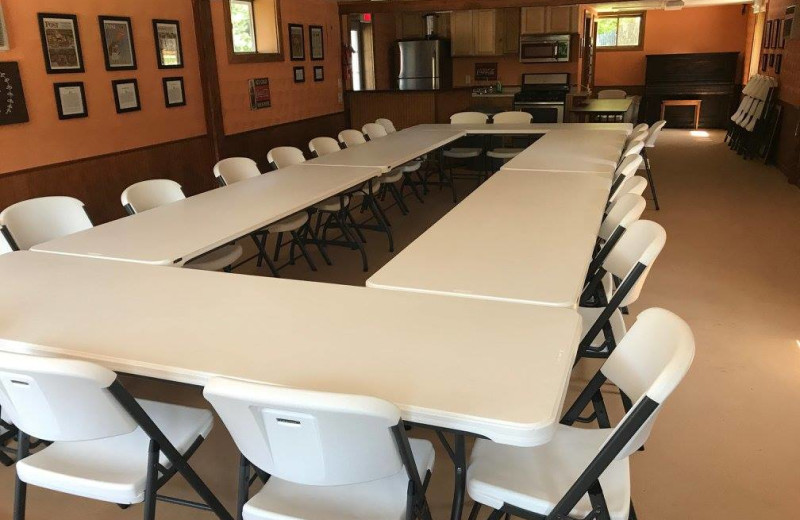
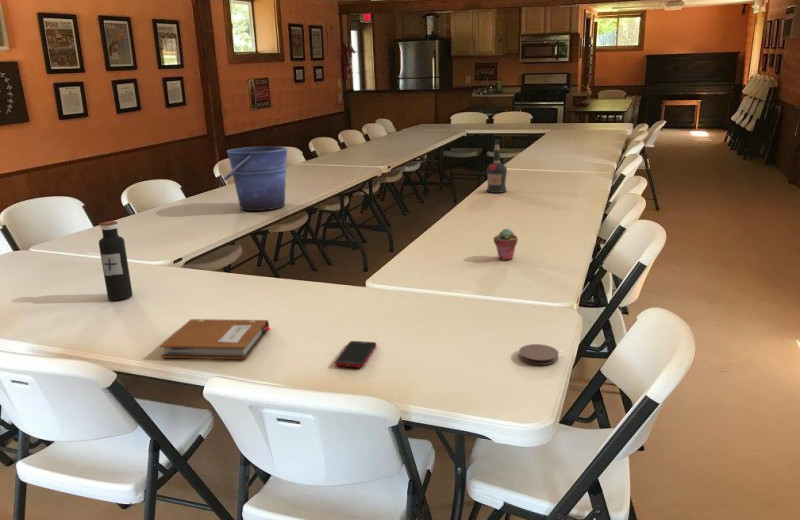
+ cell phone (356, 353)
+ liquor bottle (496, 165)
+ potted succulent (505, 243)
+ coaster (538, 354)
+ bucket (256, 178)
+ notebook (219, 337)
+ water bottle (114, 260)
